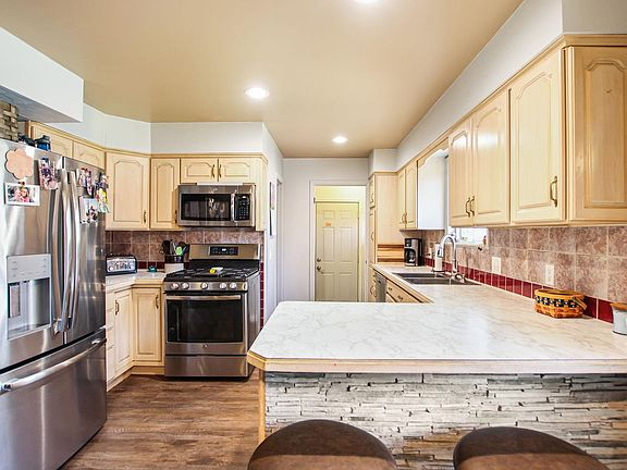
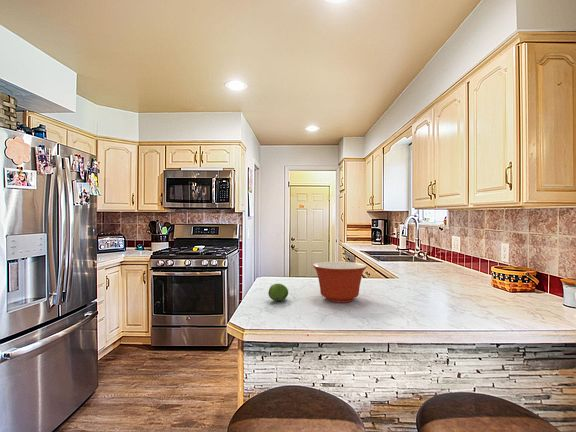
+ mixing bowl (339, 282)
+ fruit (278, 291)
